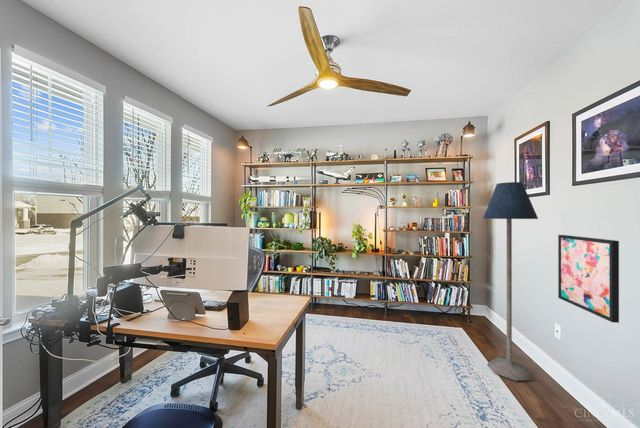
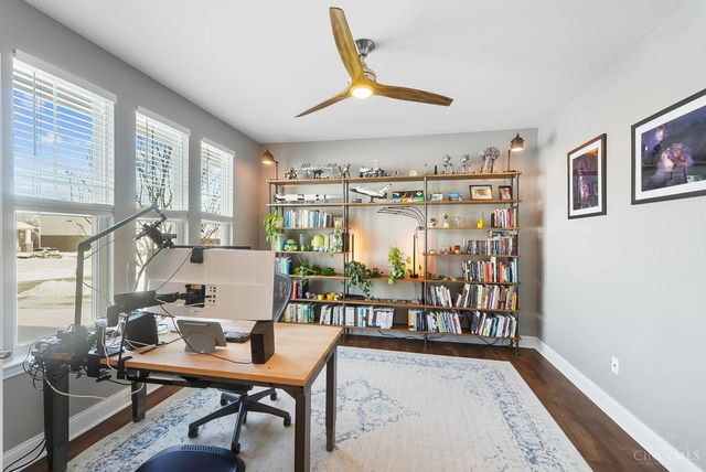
- floor lamp (509, 276)
- wall art (584, 273)
